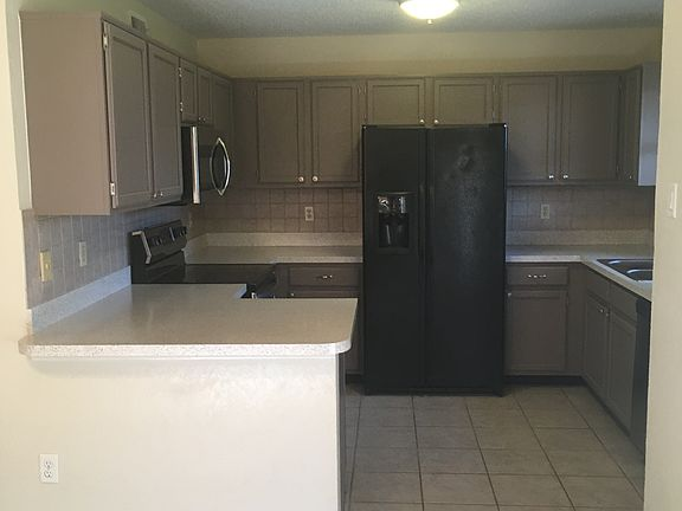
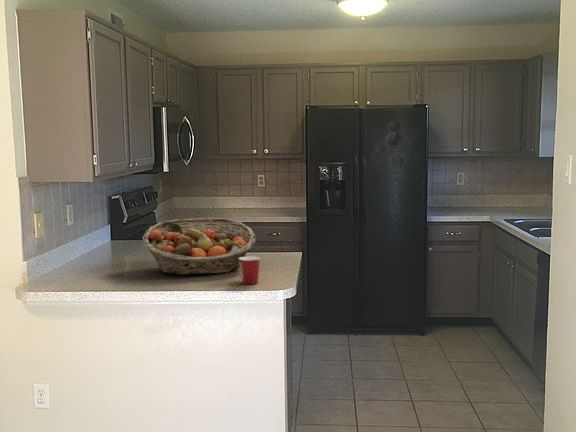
+ fruit basket (199, 245)
+ mug (247, 269)
